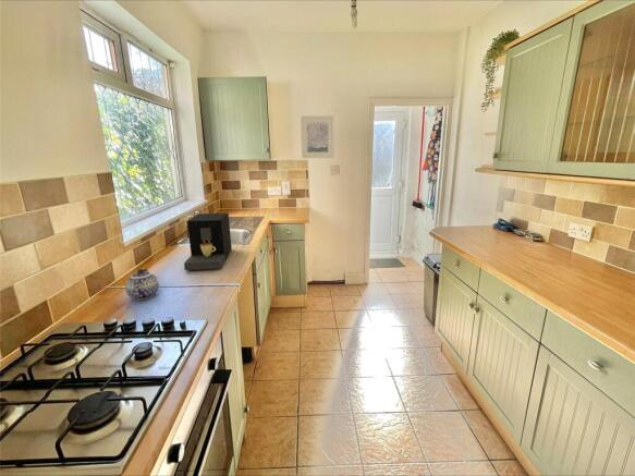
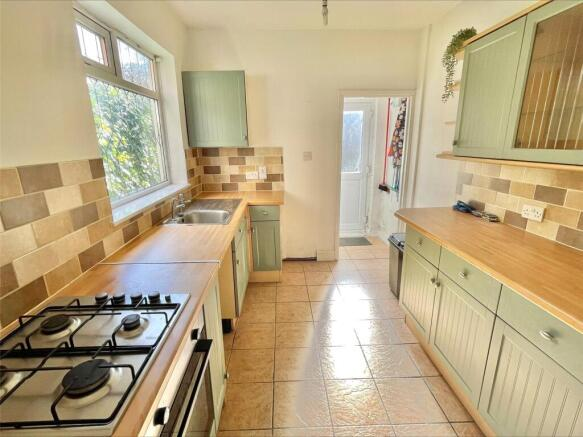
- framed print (317, 137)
- teapot (142, 282)
- coffee maker (208, 239)
